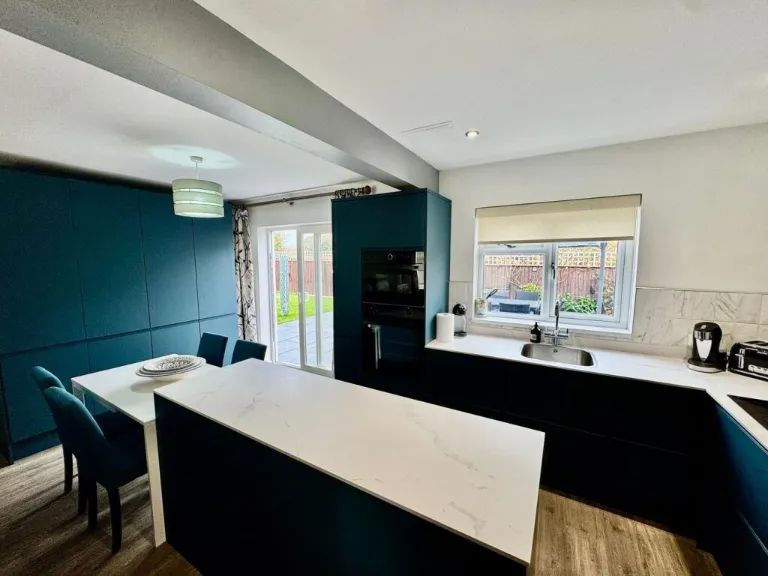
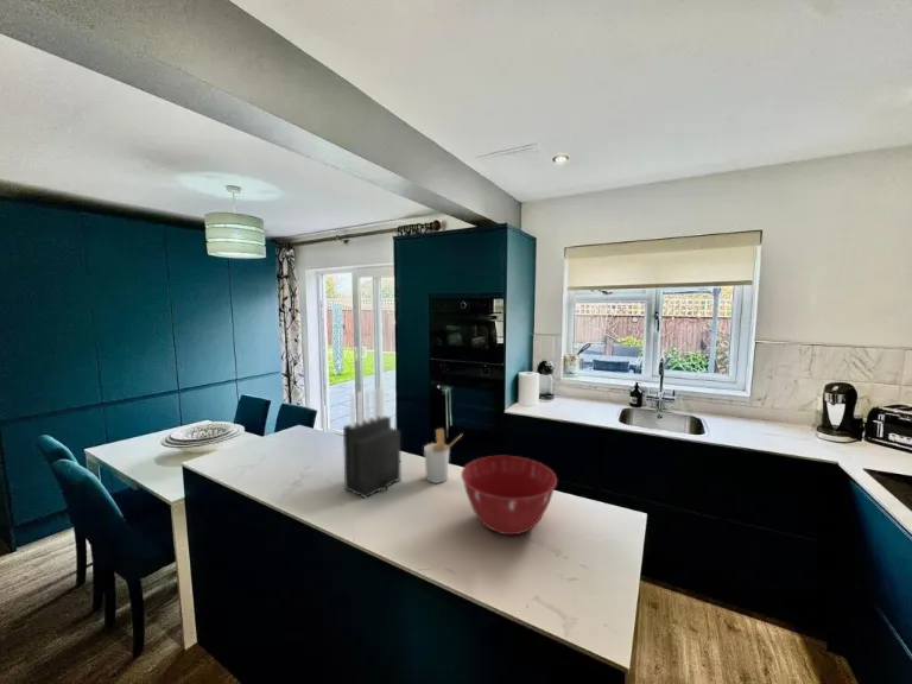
+ utensil holder (443, 455)
+ mixing bowl (507, 498)
+ knife block (374, 438)
